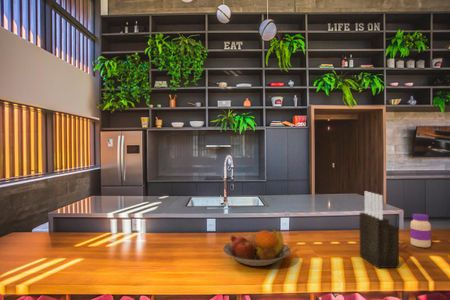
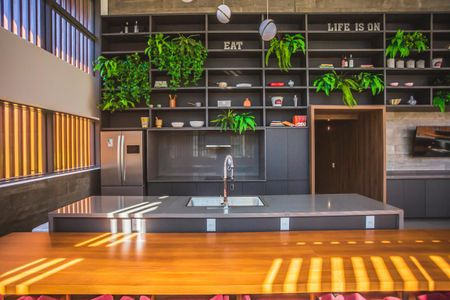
- jar (420, 230)
- fruit bowl (256, 245)
- knife block (380, 227)
